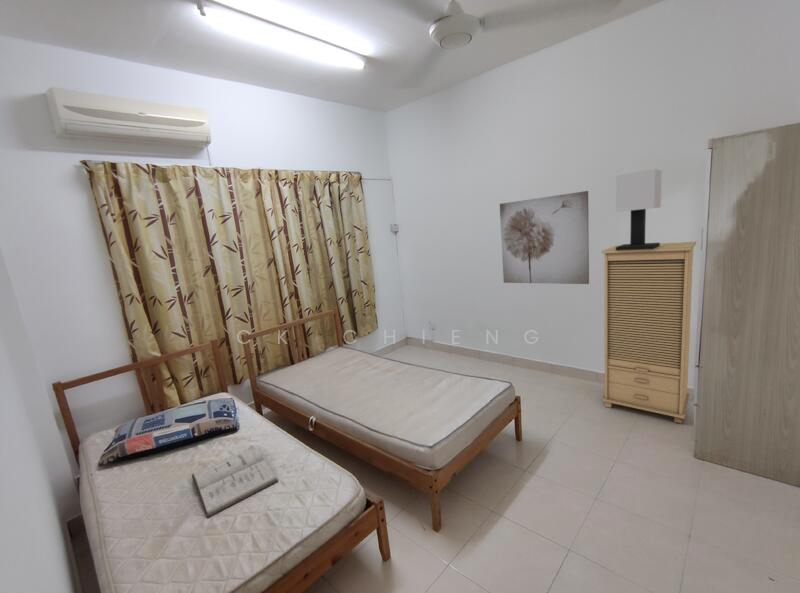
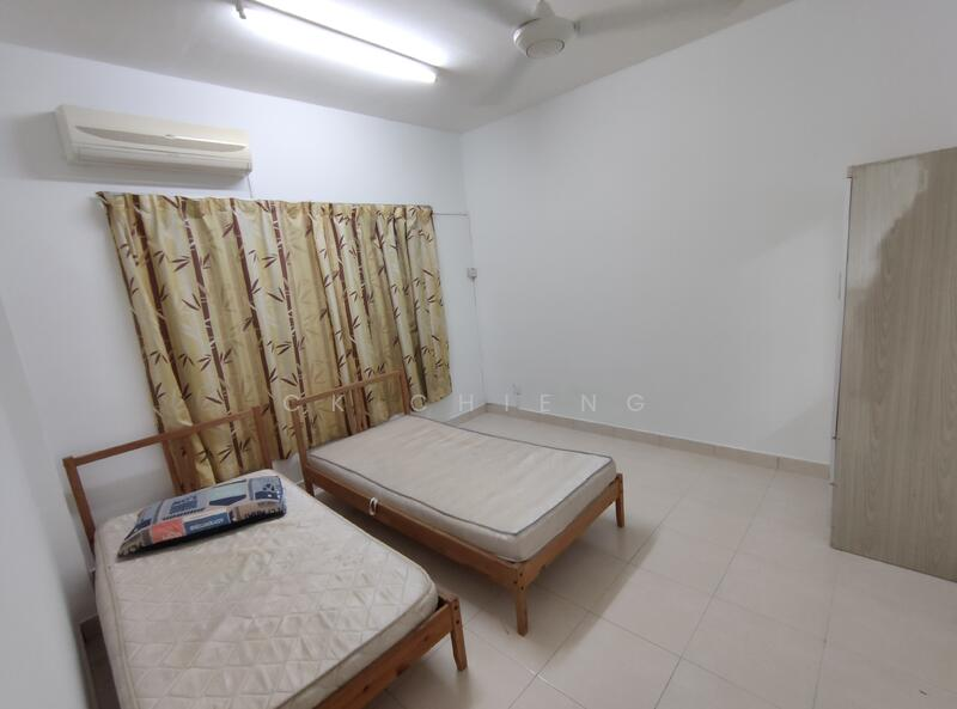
- wall art (541, 241)
- book (232, 473)
- table lamp (638, 211)
- cabinet (647, 327)
